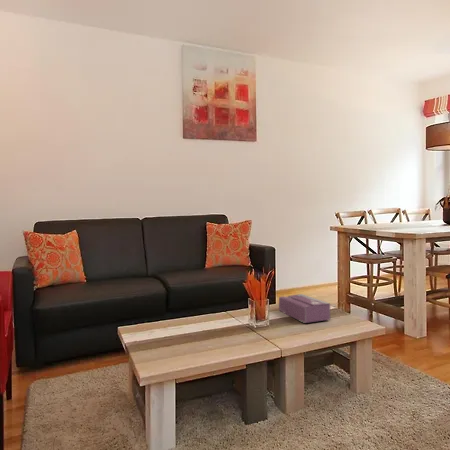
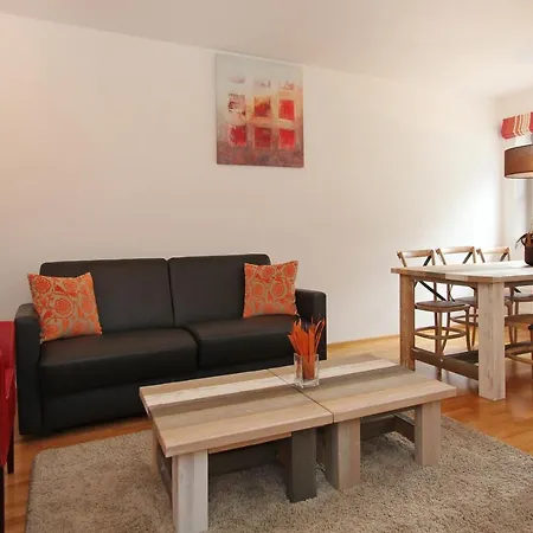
- tissue box (303, 307)
